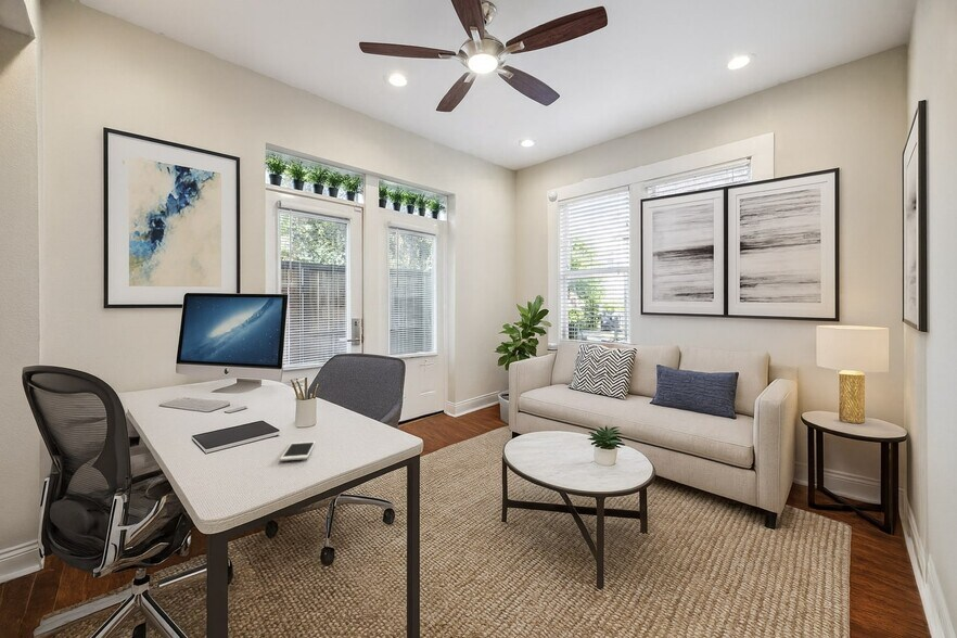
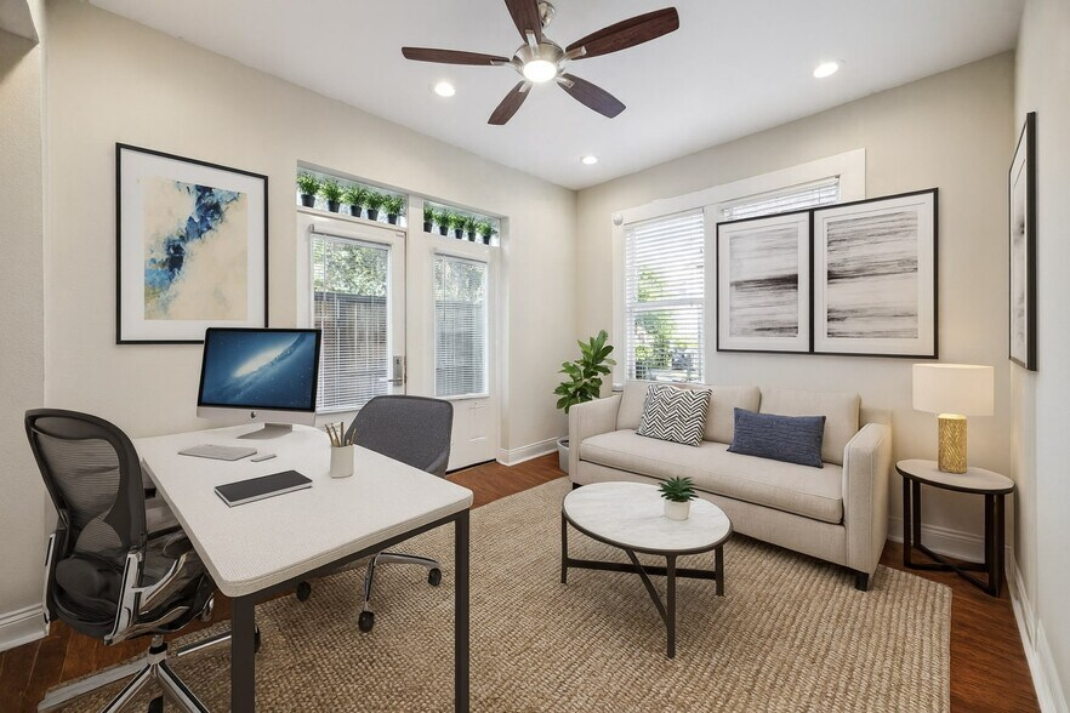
- cell phone (298, 450)
